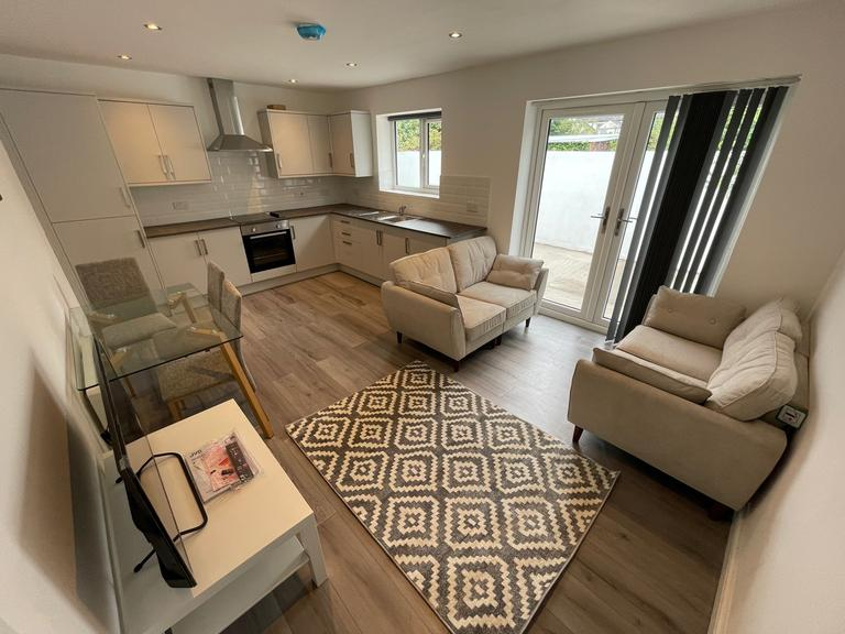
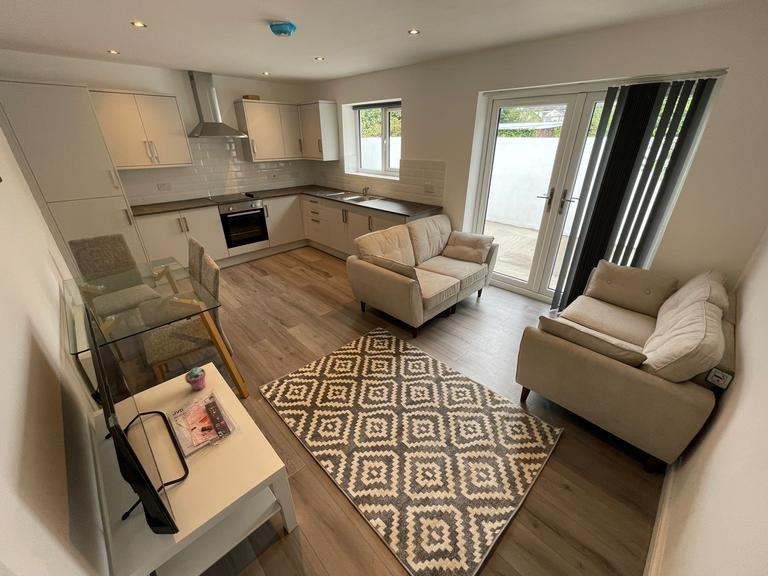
+ potted succulent (196, 377)
